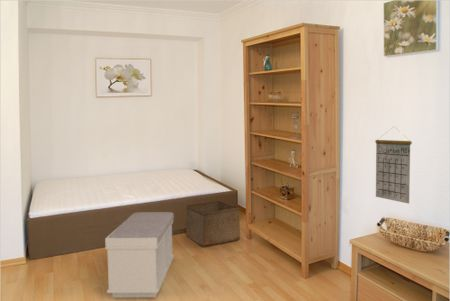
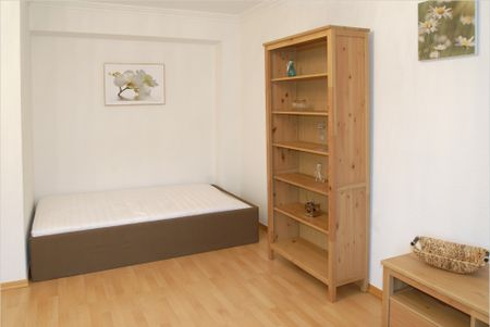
- bench (144, 250)
- calendar (392, 163)
- storage bin (212, 222)
